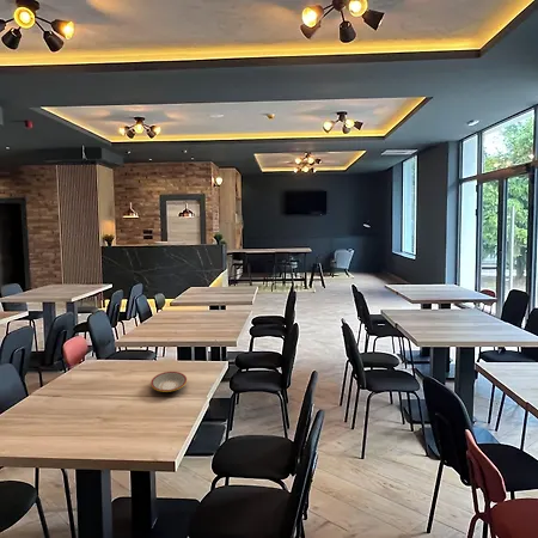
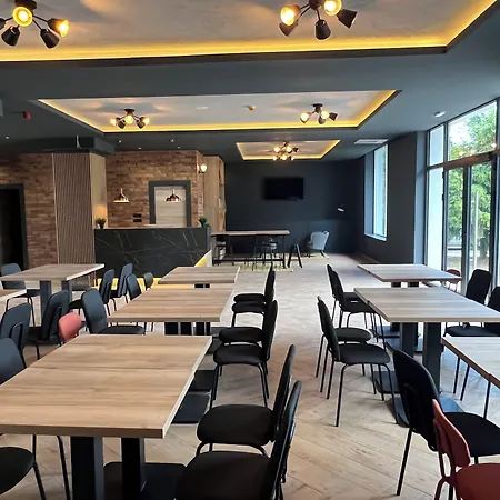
- plate (169, 383)
